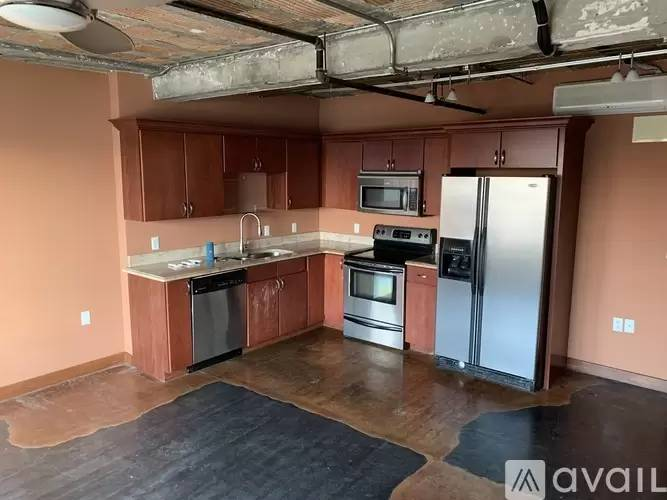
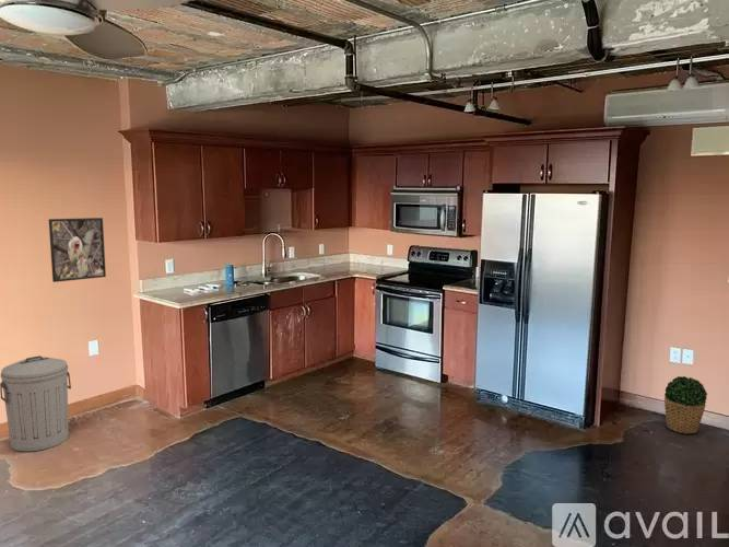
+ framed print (78, 248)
+ trash can (37, 398)
+ potted plant (684, 403)
